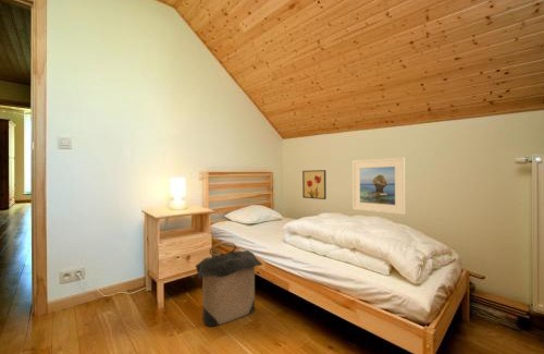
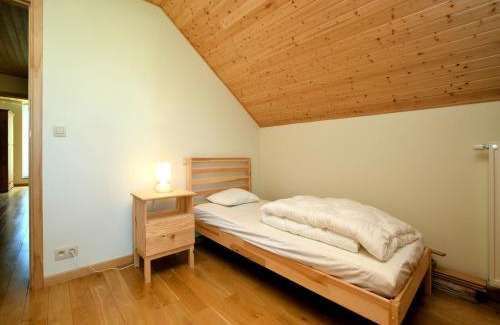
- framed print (376, 185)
- wall art (313, 184)
- laundry hamper (230, 276)
